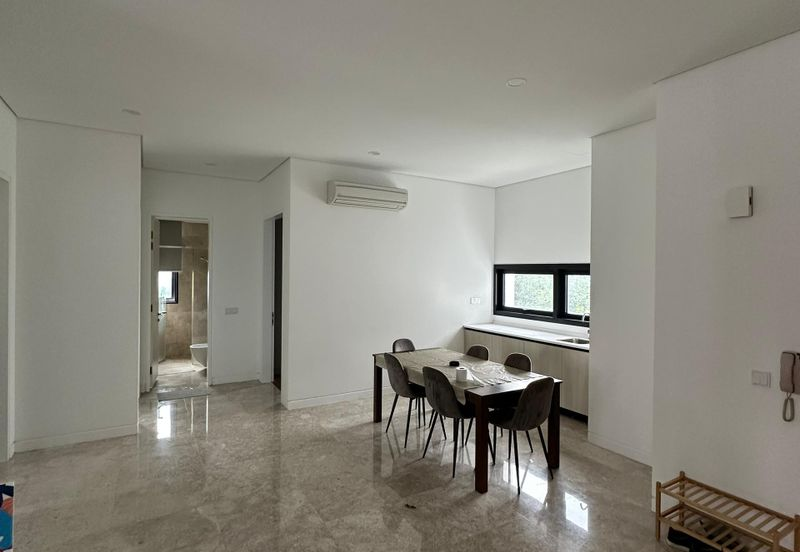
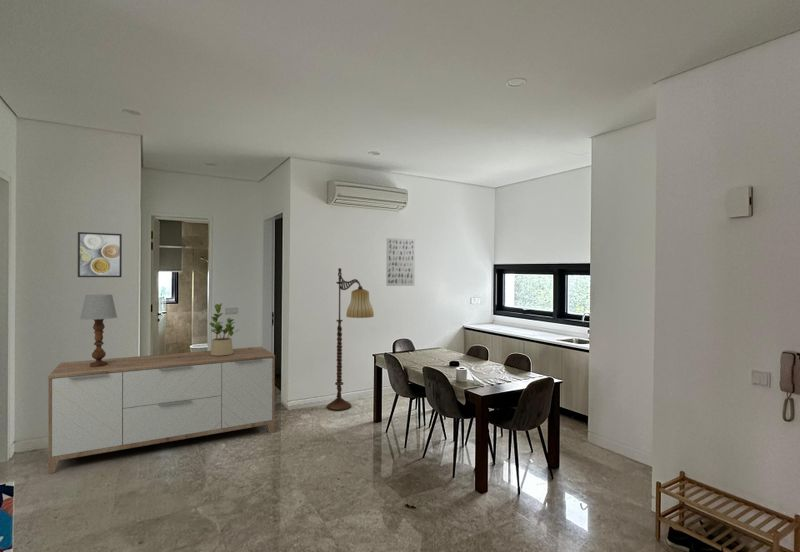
+ table lamp (99, 330)
+ floor lamp (341, 340)
+ wall art (400, 262)
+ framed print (100, 255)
+ potted plant (225, 328)
+ sideboard (173, 399)
